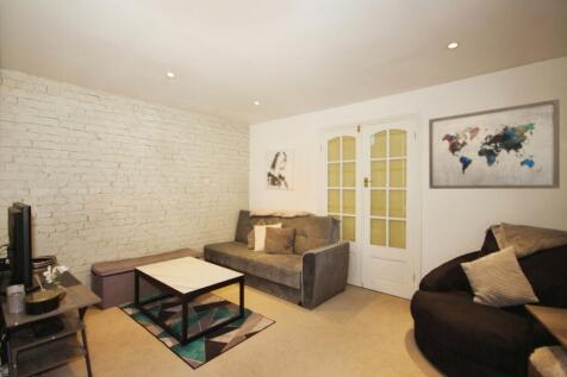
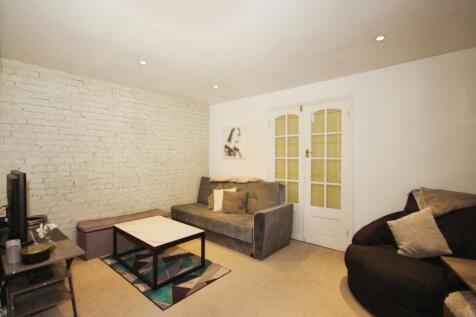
- wall art (486, 149)
